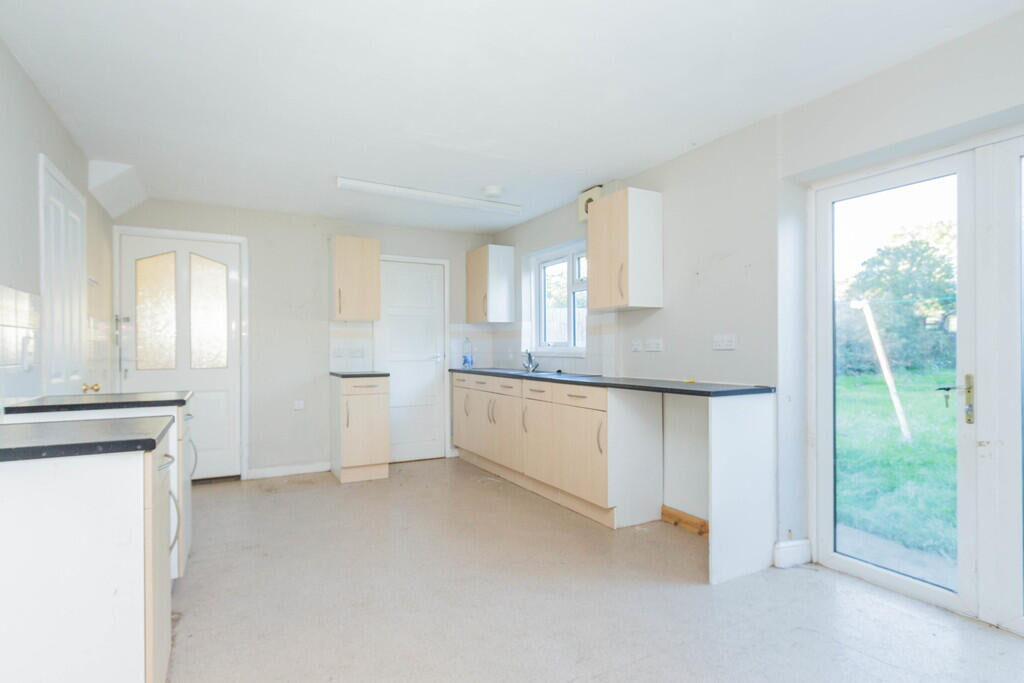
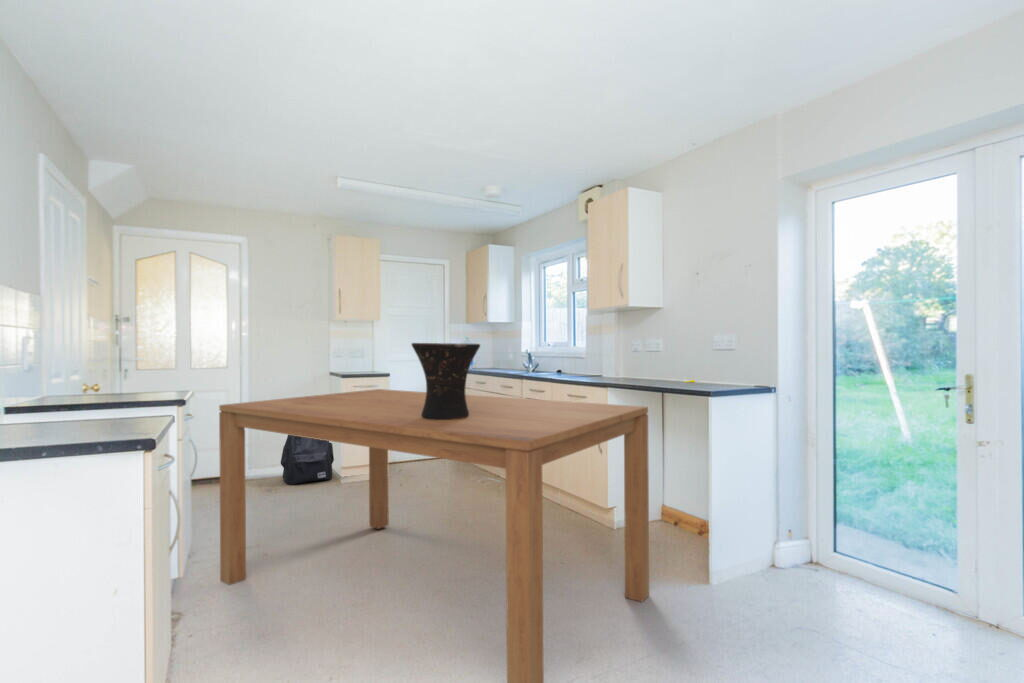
+ backpack (307, 450)
+ dining table (387, 496)
+ vase (446, 379)
